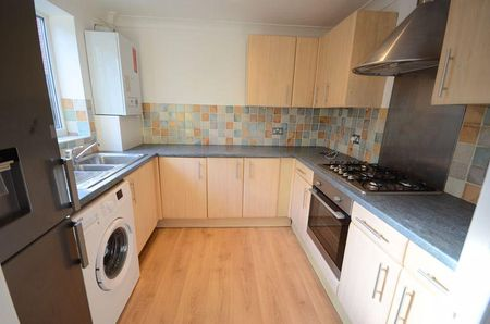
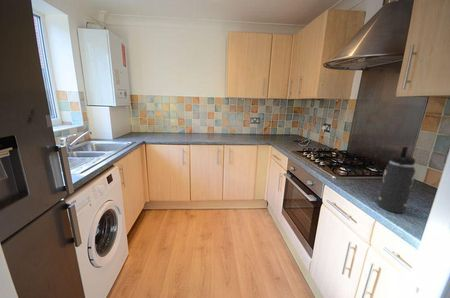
+ thermos bottle (397, 178)
